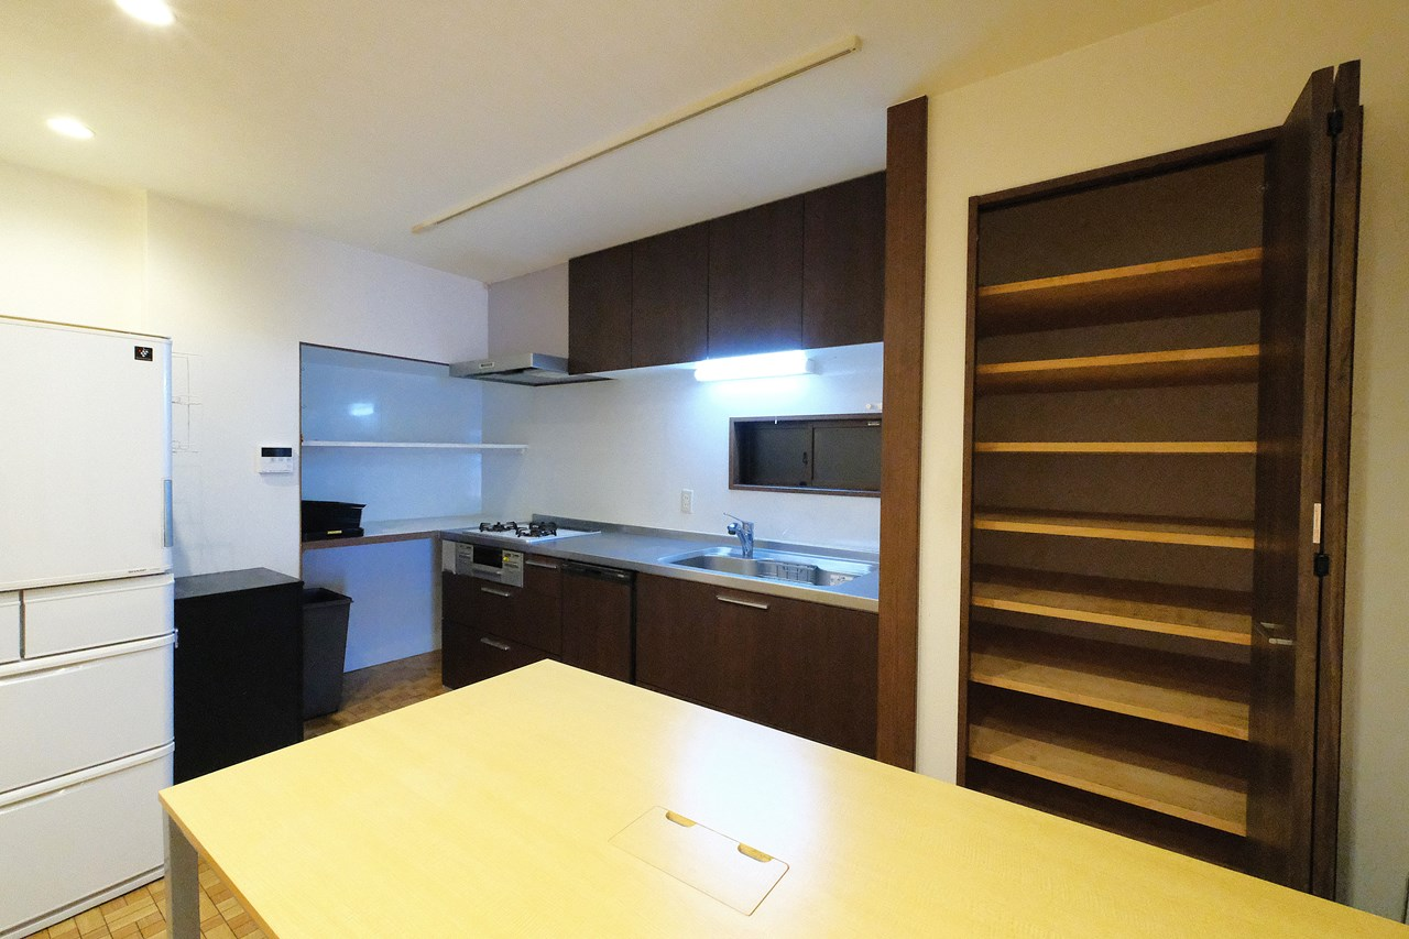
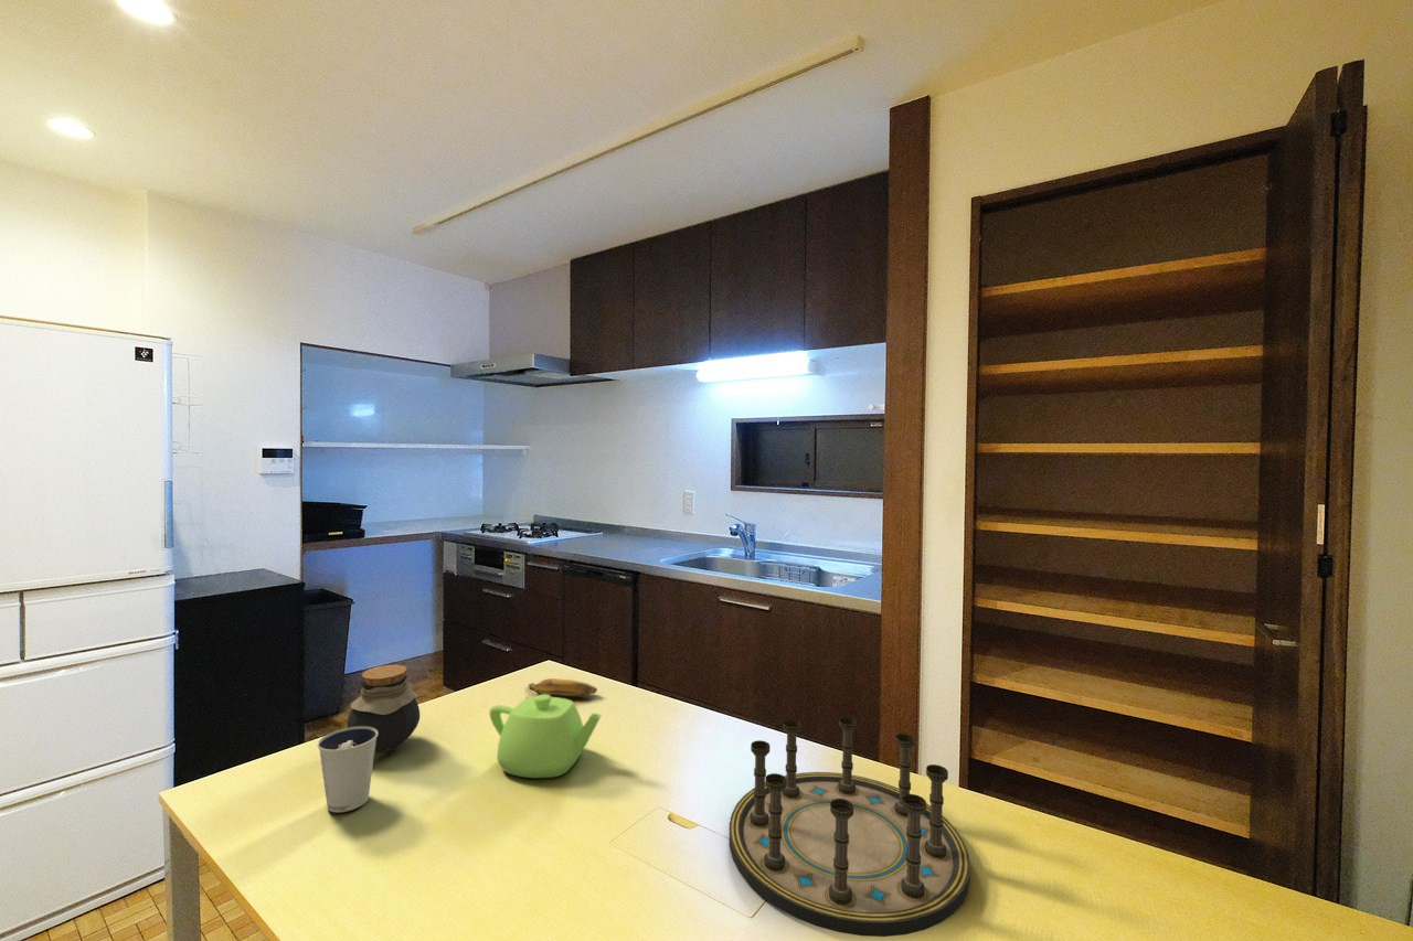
+ dixie cup (348, 770)
+ board game (844, 800)
+ jar (384, 707)
+ banana (557, 685)
+ teapot (543, 728)
